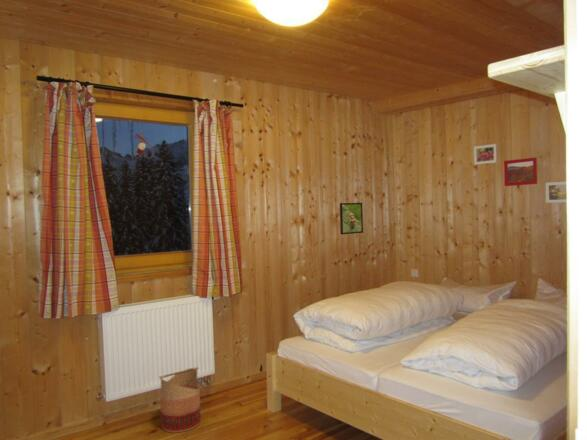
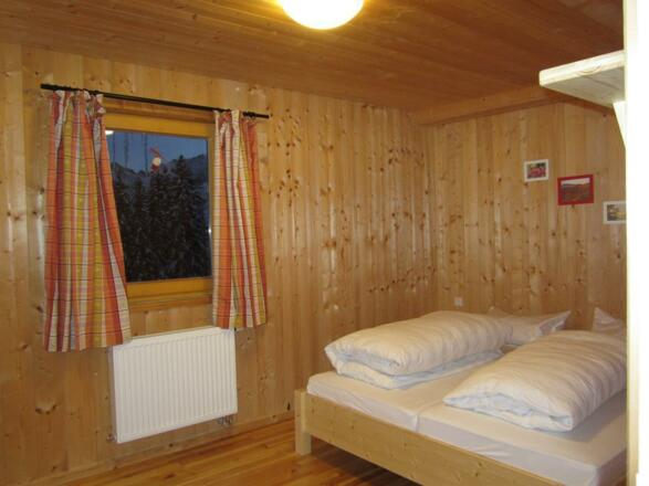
- basket (180, 397)
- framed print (351, 218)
